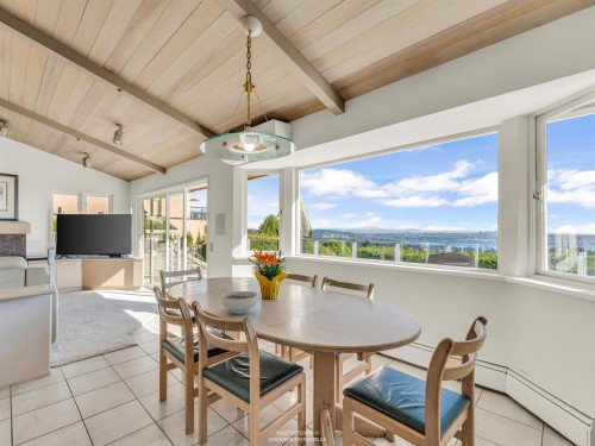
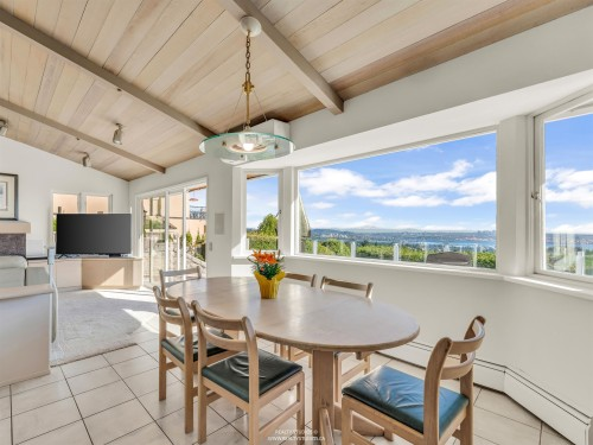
- bowl (239, 303)
